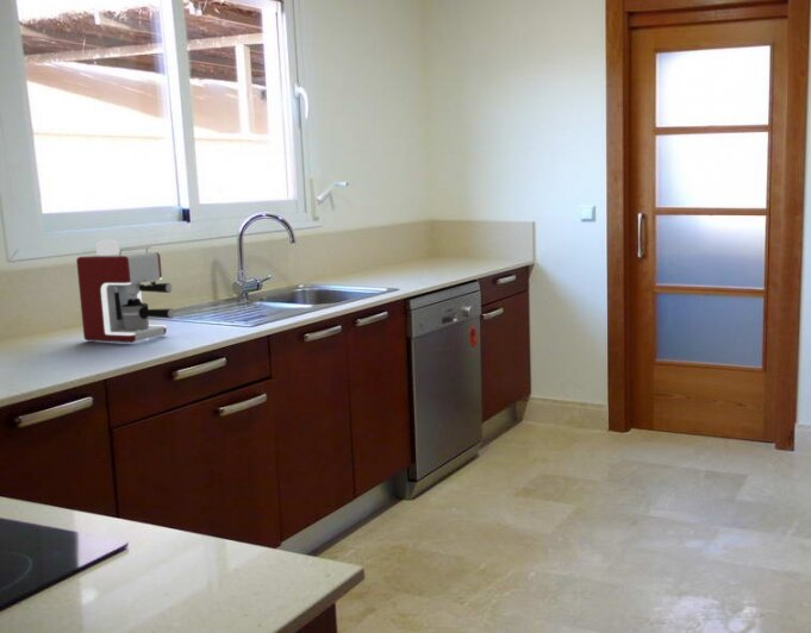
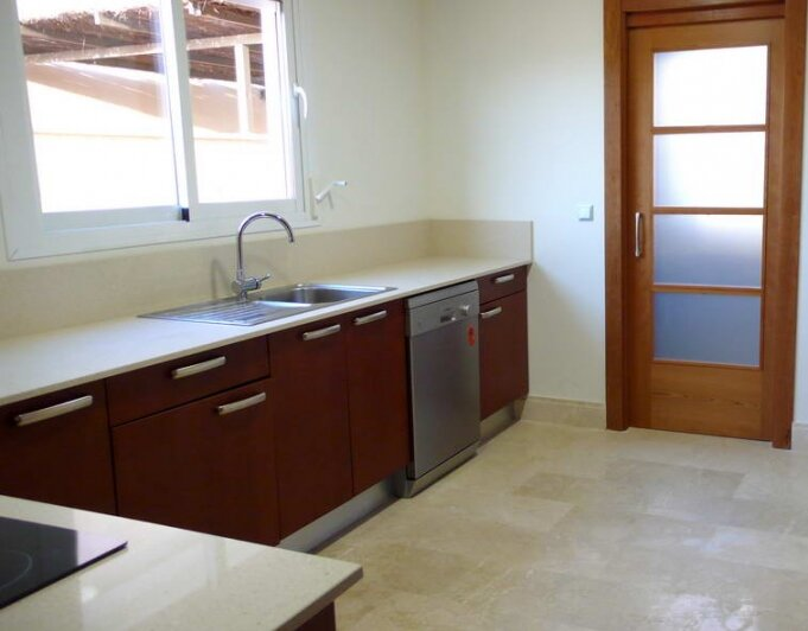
- coffee maker (132, 289)
